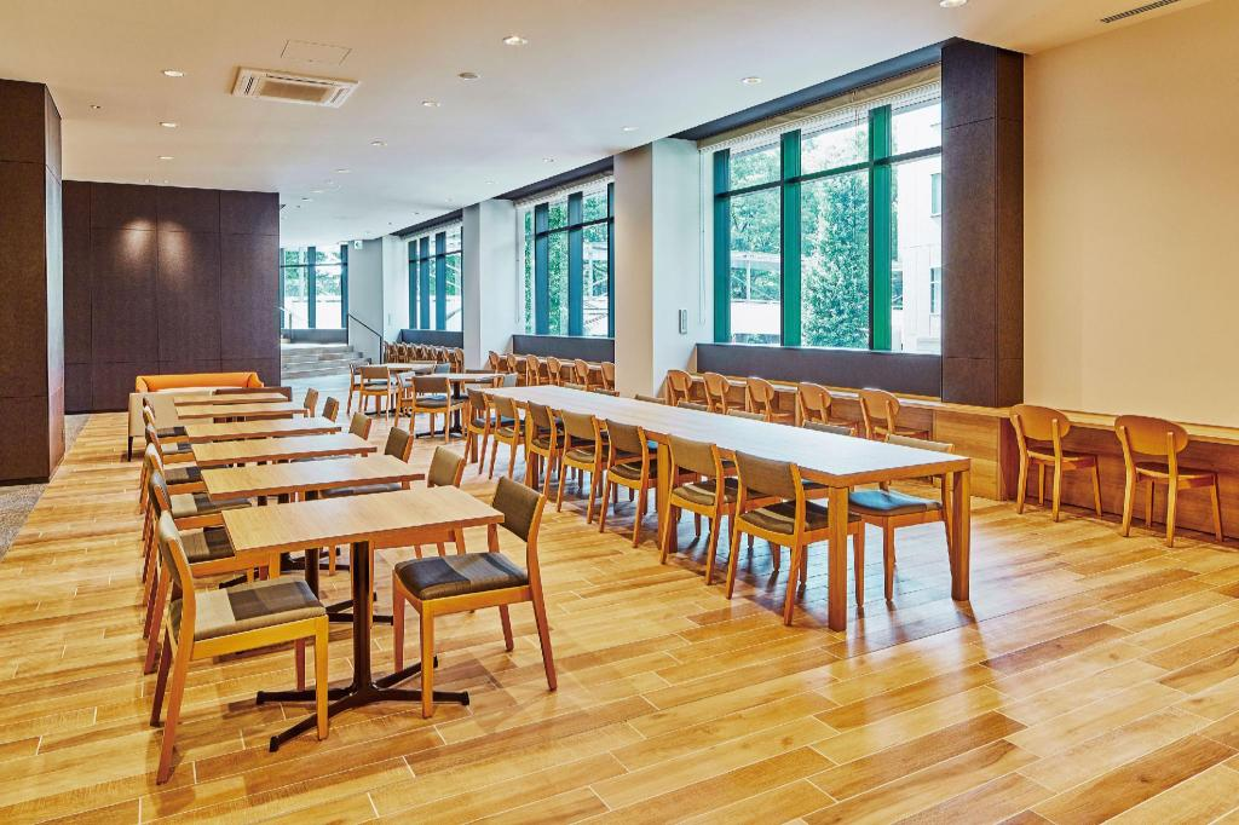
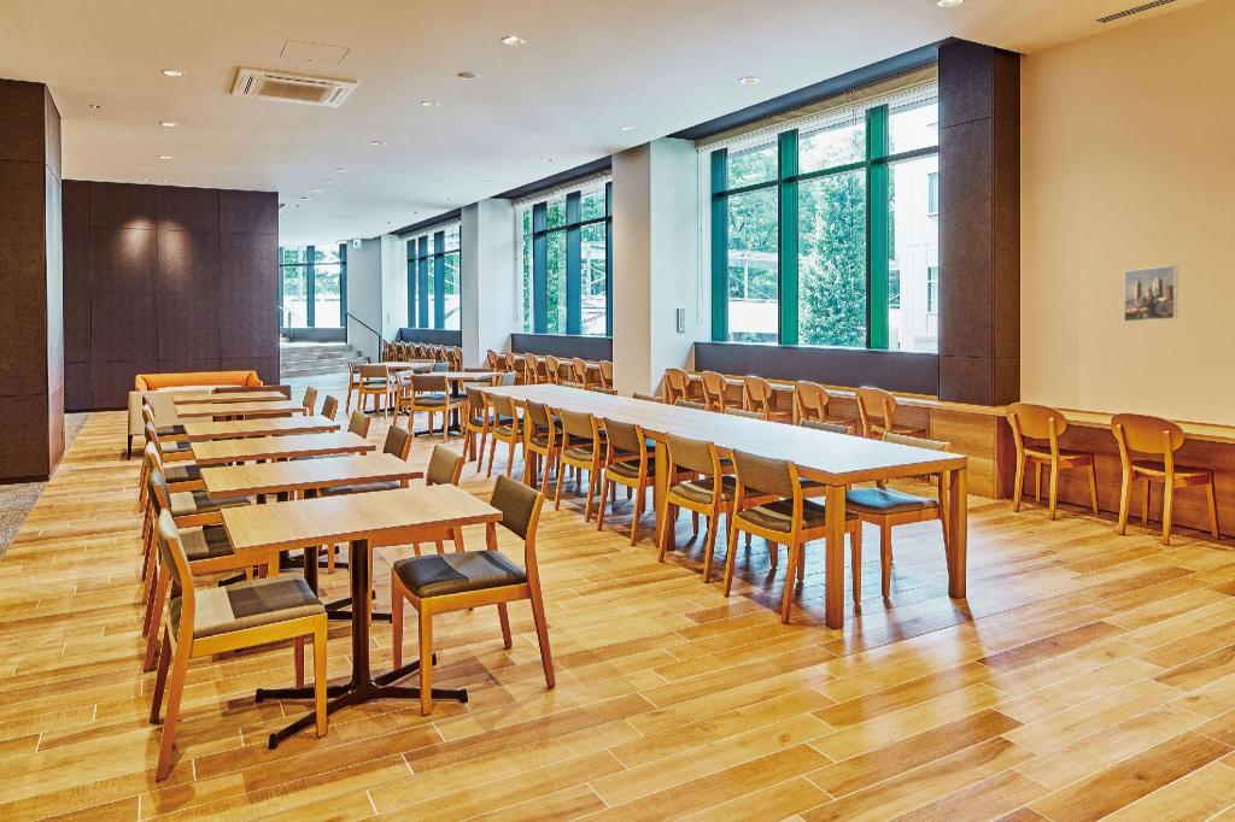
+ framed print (1149, 294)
